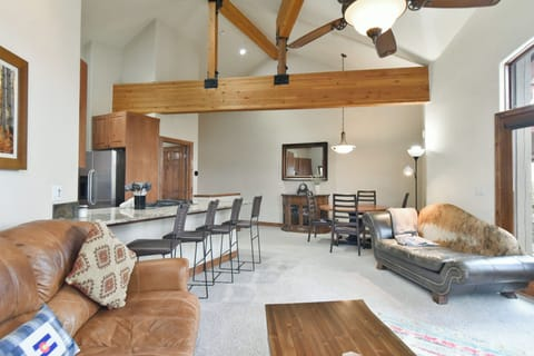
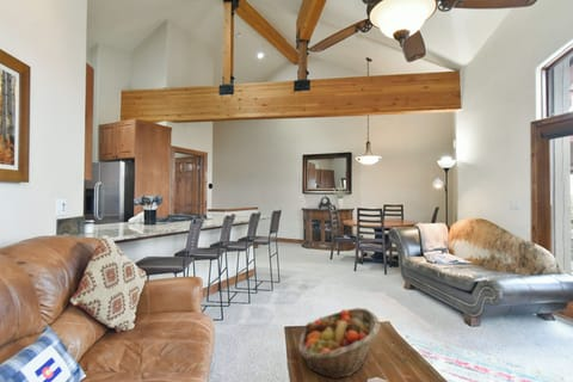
+ fruit basket (338, 338)
